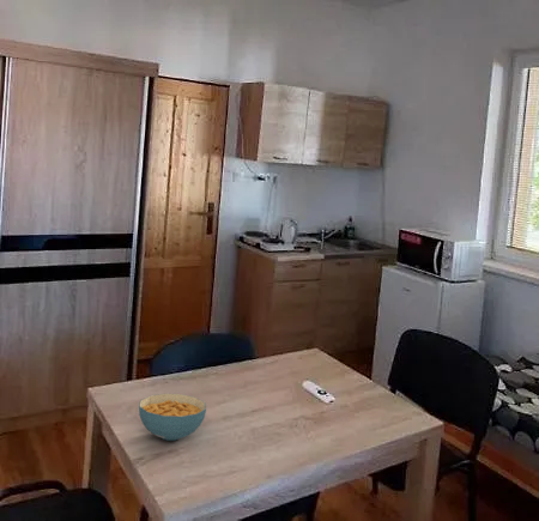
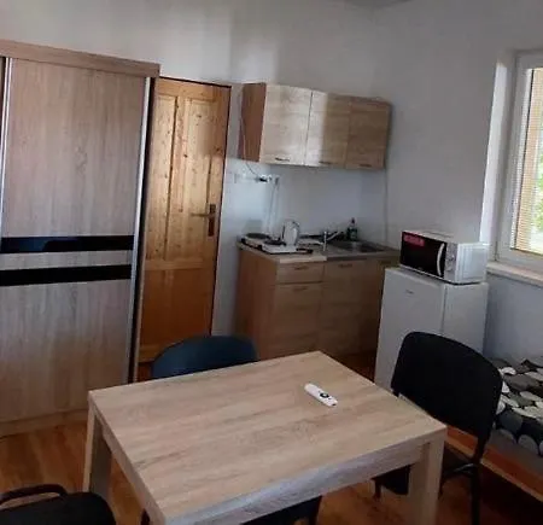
- cereal bowl (171, 420)
